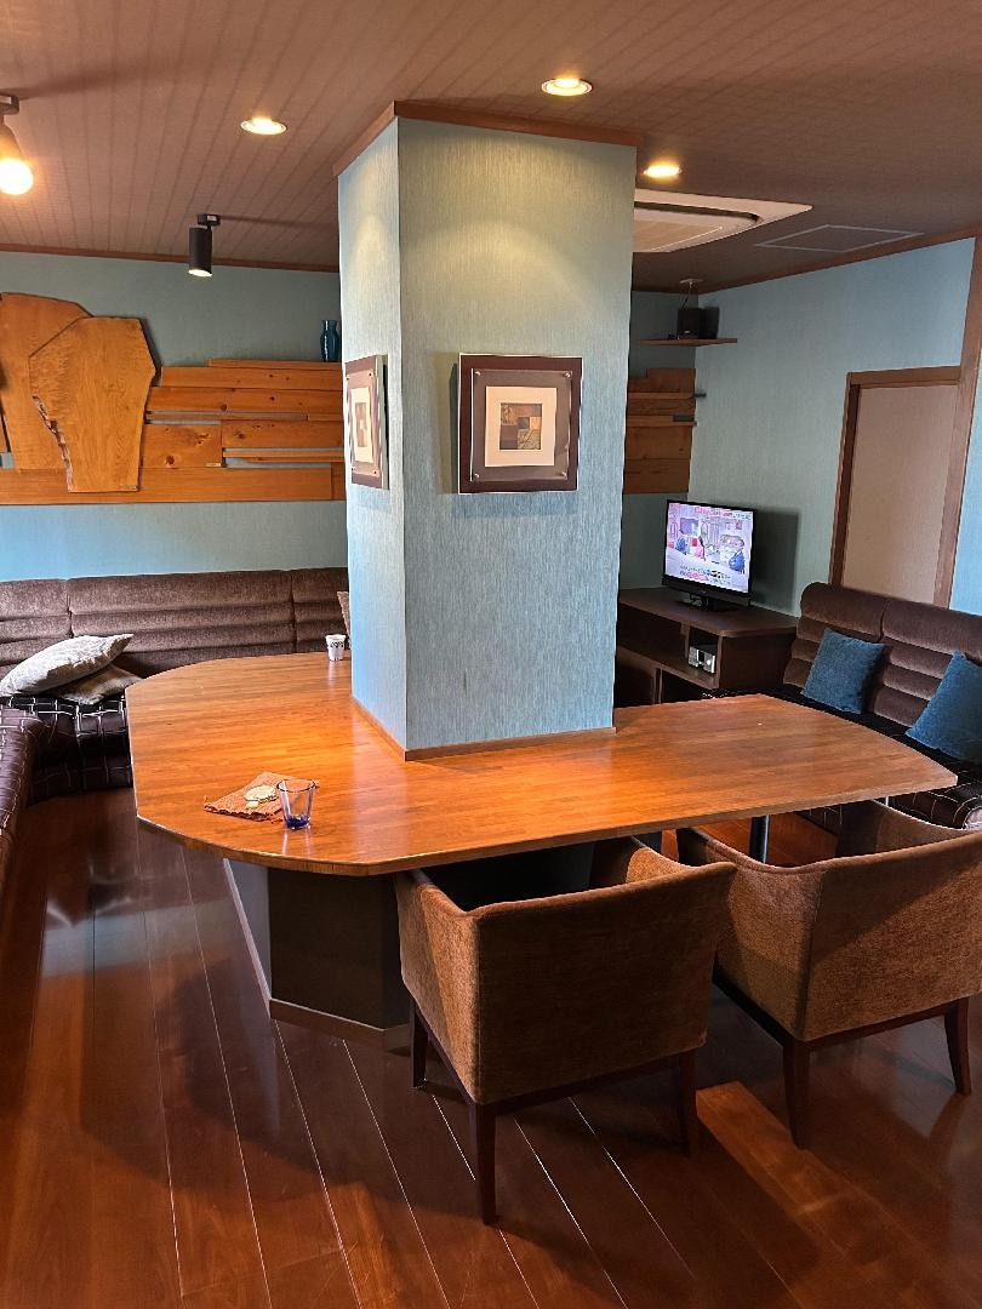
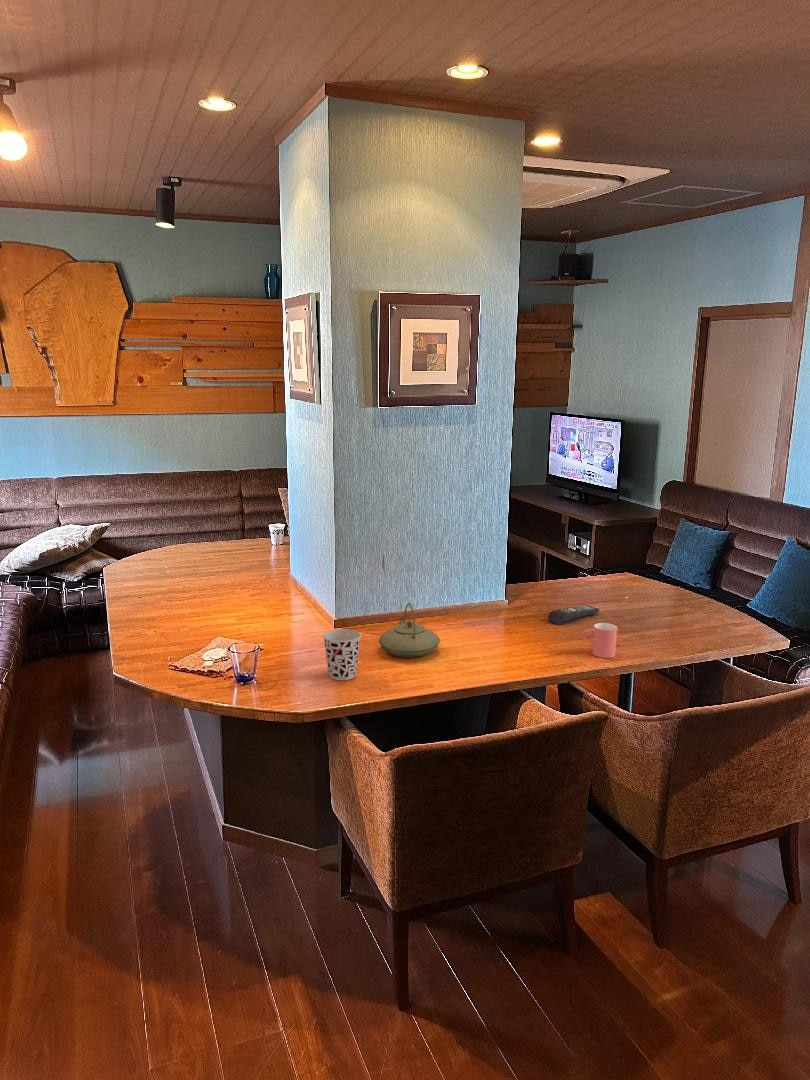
+ cup (342, 655)
+ cup (599, 640)
+ teapot (408, 626)
+ remote control (573, 613)
